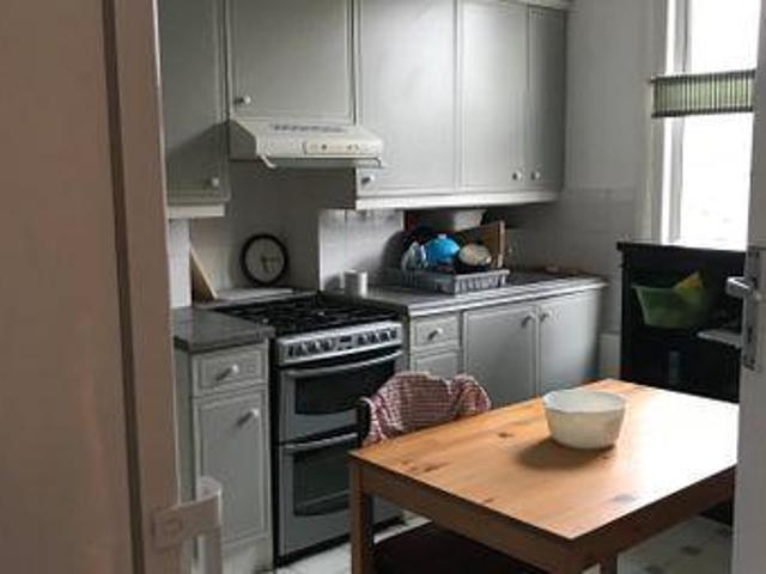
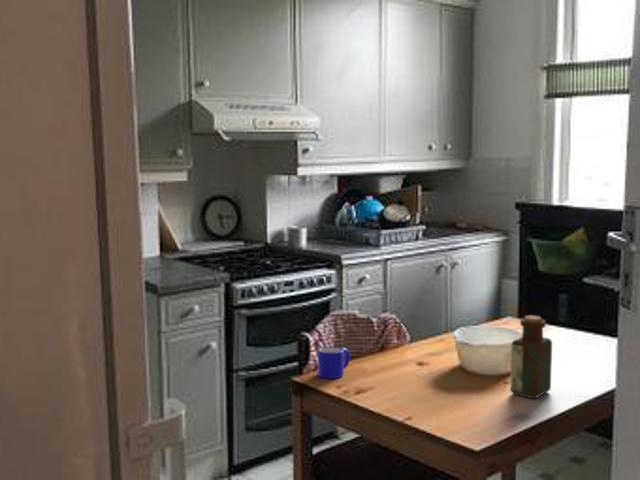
+ mug (335, 360)
+ bottle (531, 355)
